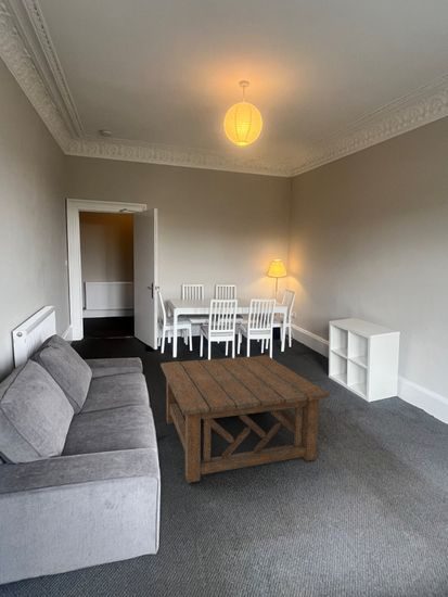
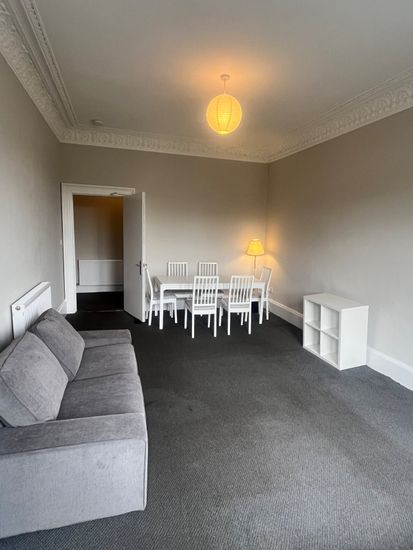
- coffee table (234, 407)
